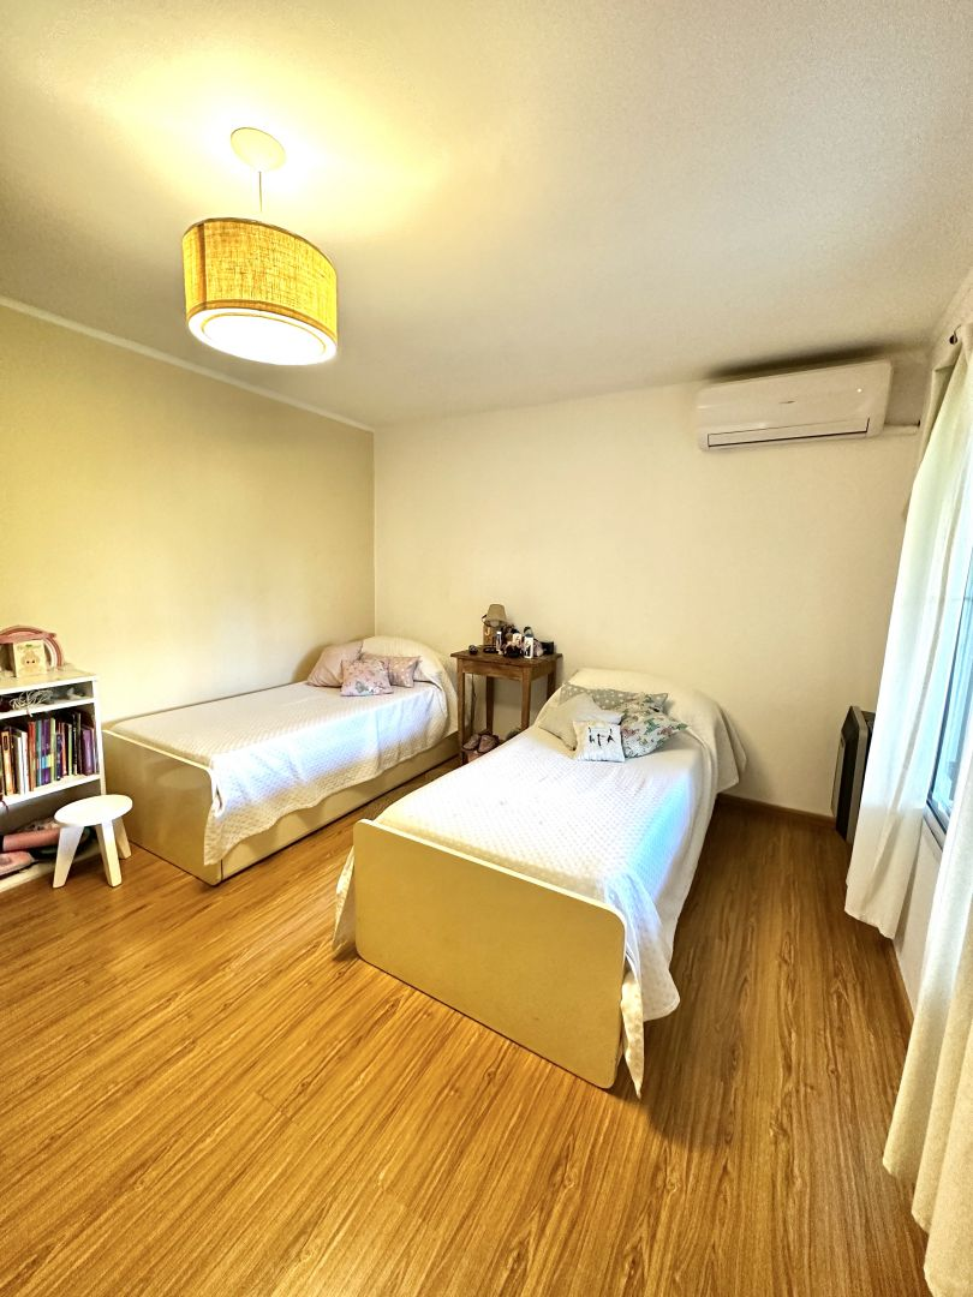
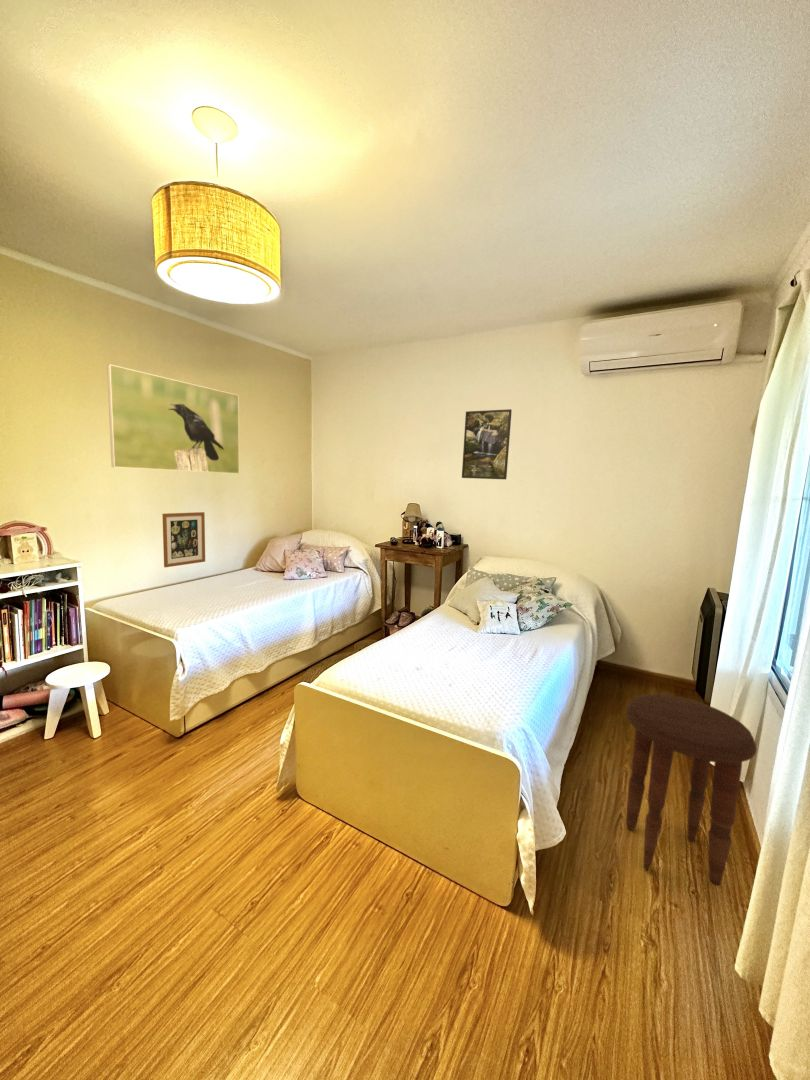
+ side table (667, 786)
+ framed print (485, 445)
+ wall art (184, 538)
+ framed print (182, 427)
